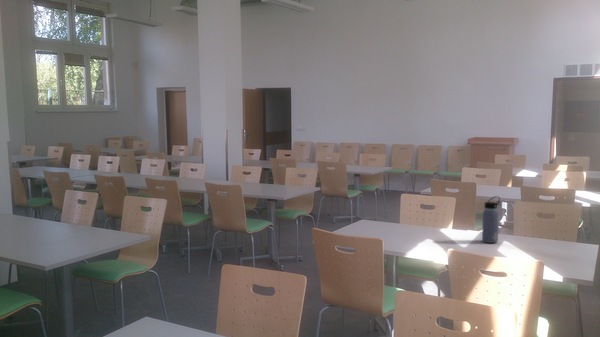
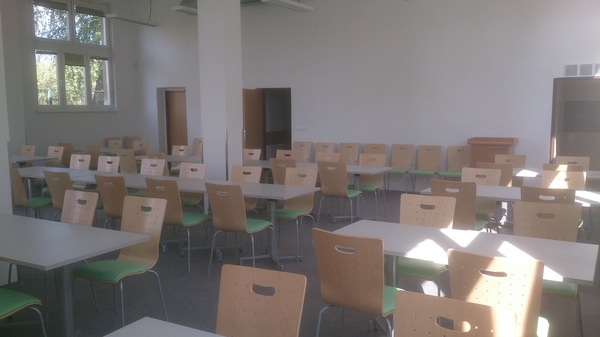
- water bottle (491, 219)
